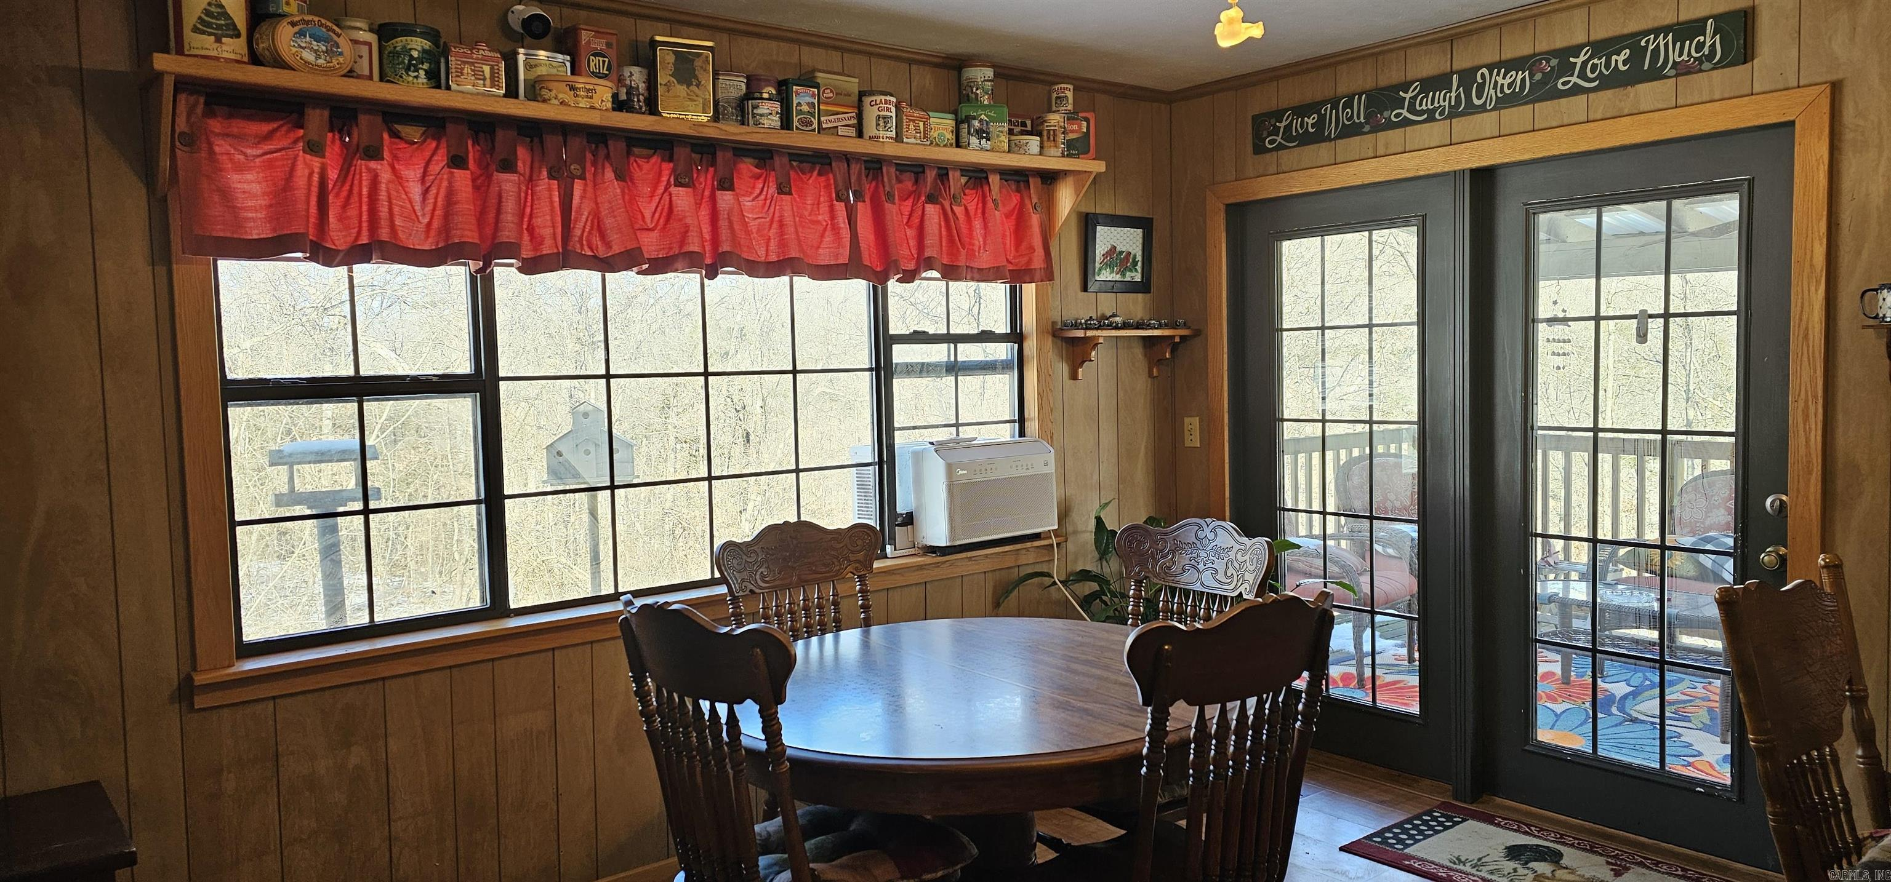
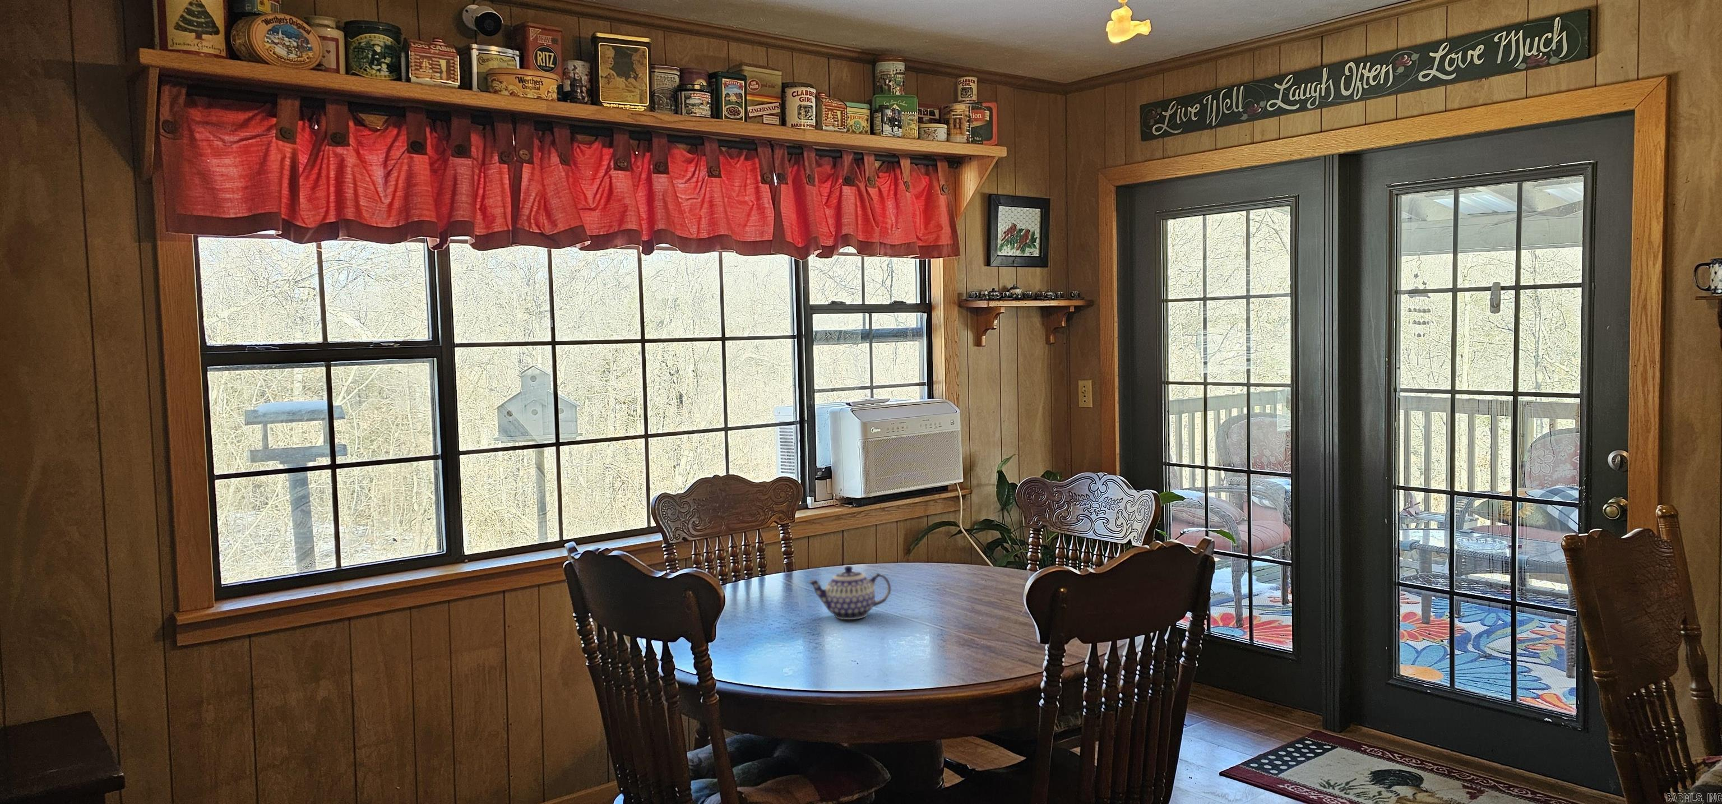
+ teapot (849, 591)
